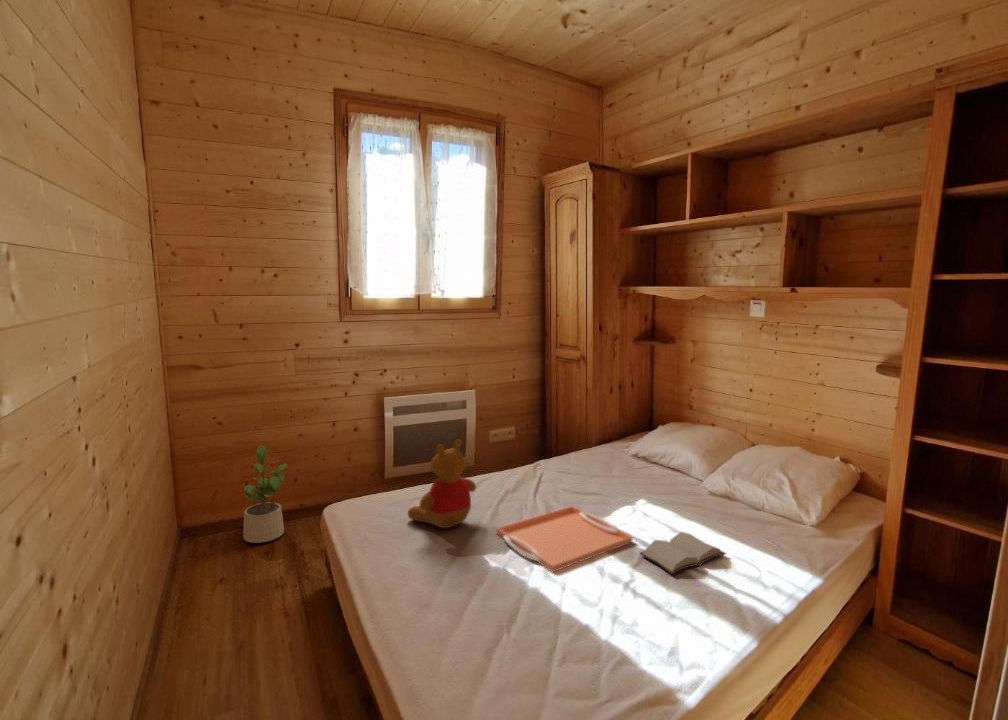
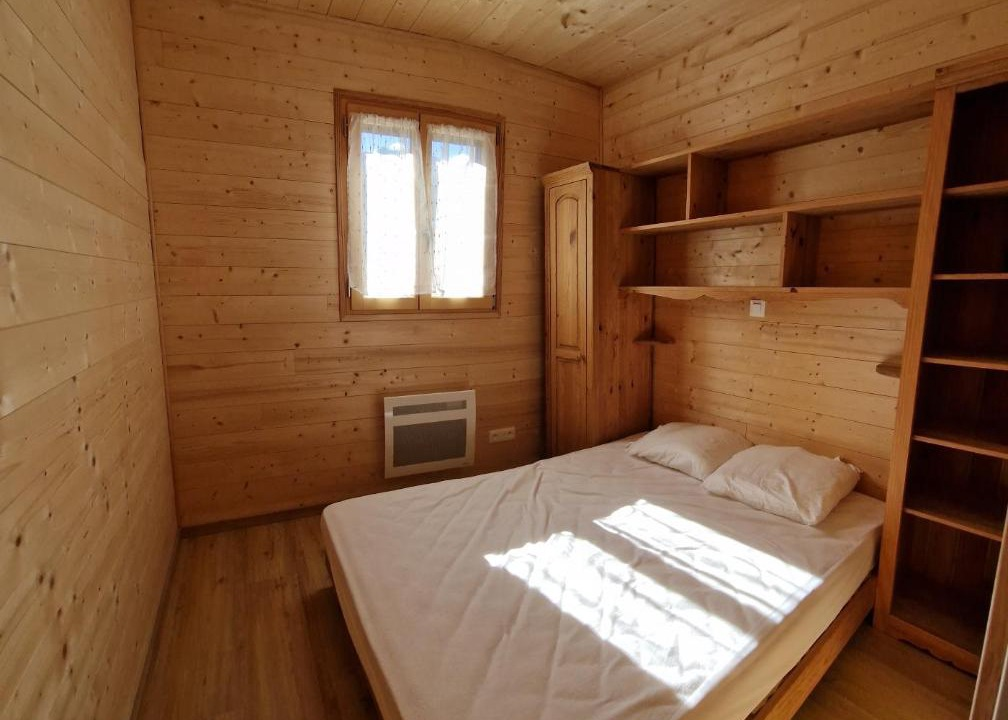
- potted plant (265, 488)
- hardback book (682, 549)
- serving tray (563, 534)
- teddy bear (440, 480)
